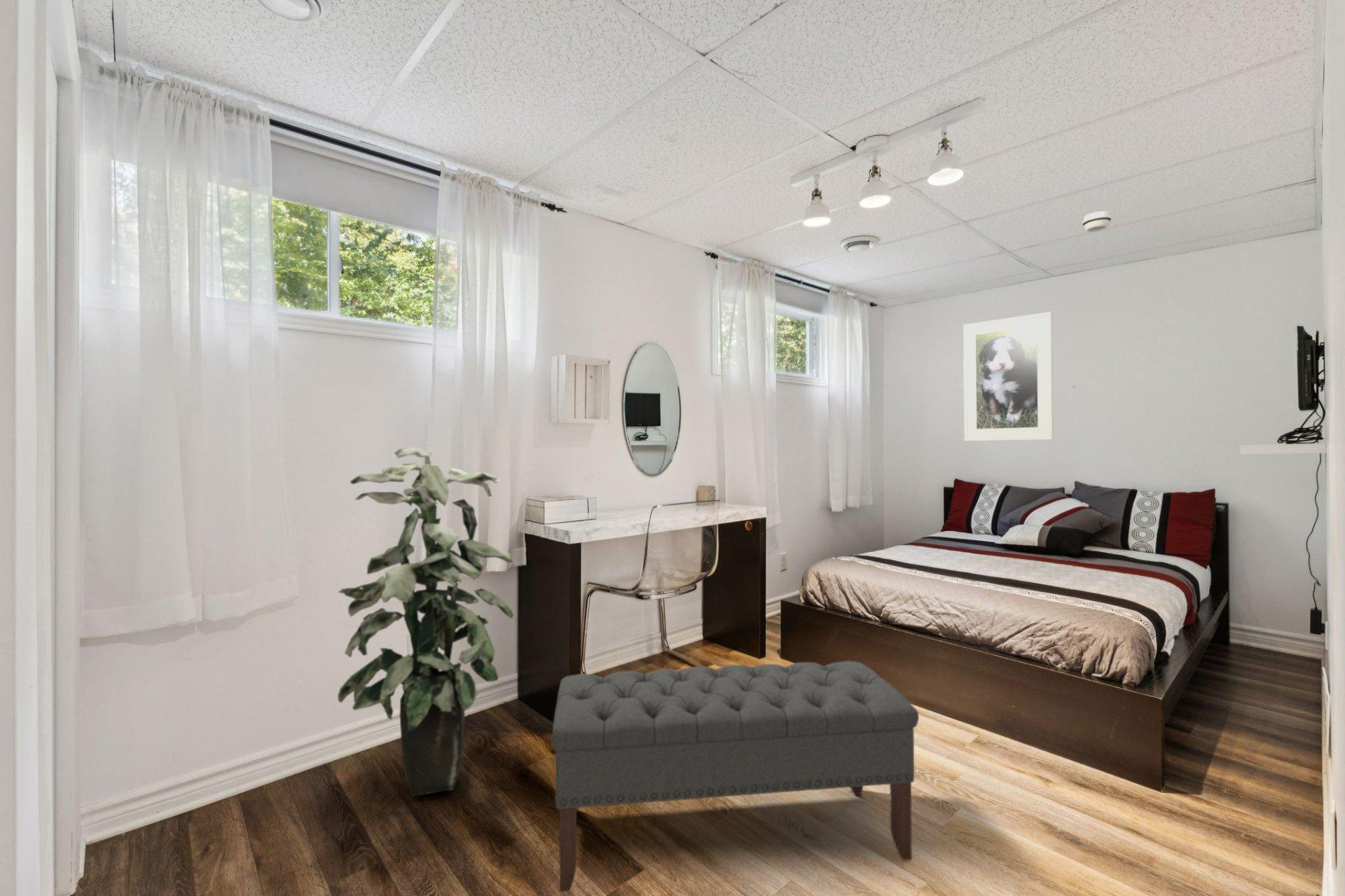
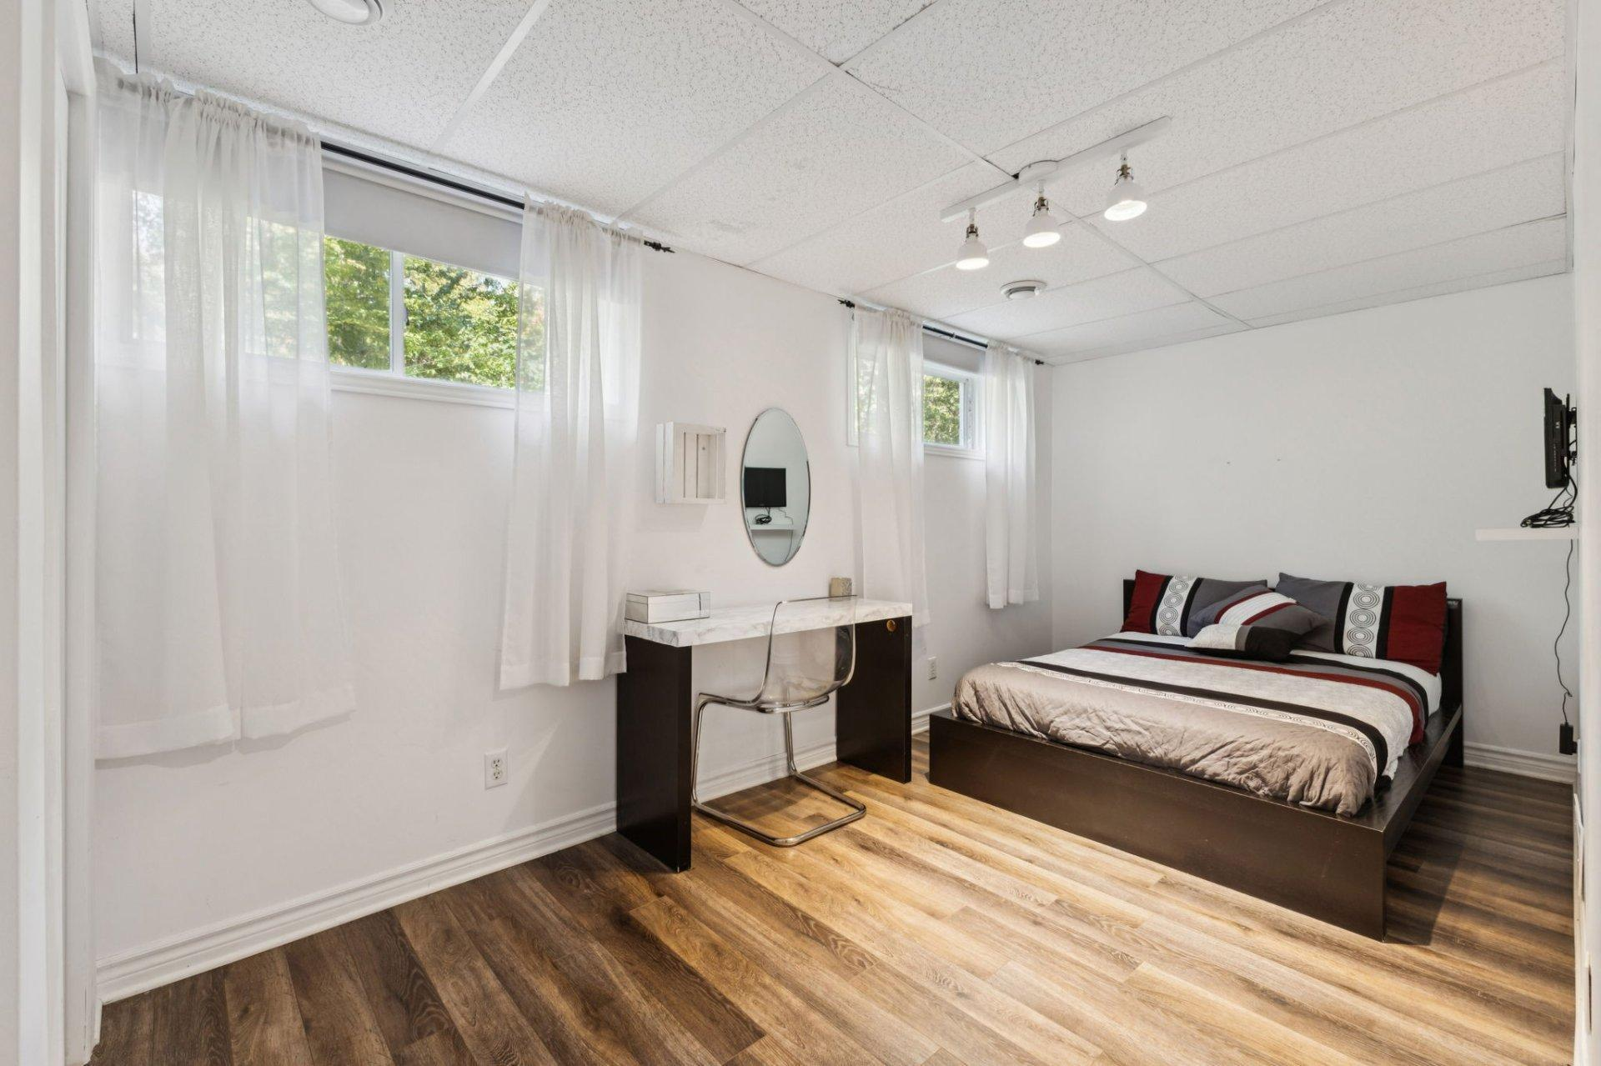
- smoke detector (1096, 221)
- bench (727, 759)
- indoor plant (423, 613)
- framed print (1006, 379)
